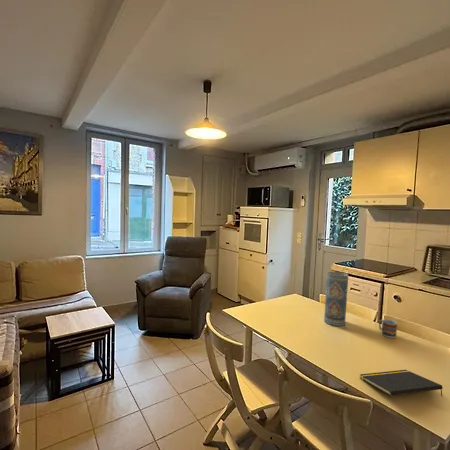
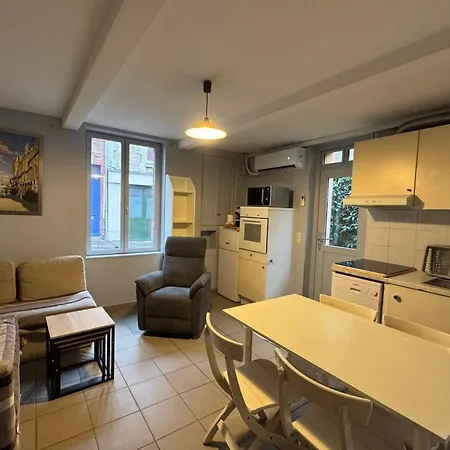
- notepad (398, 381)
- cup (387, 327)
- vase (336, 298)
